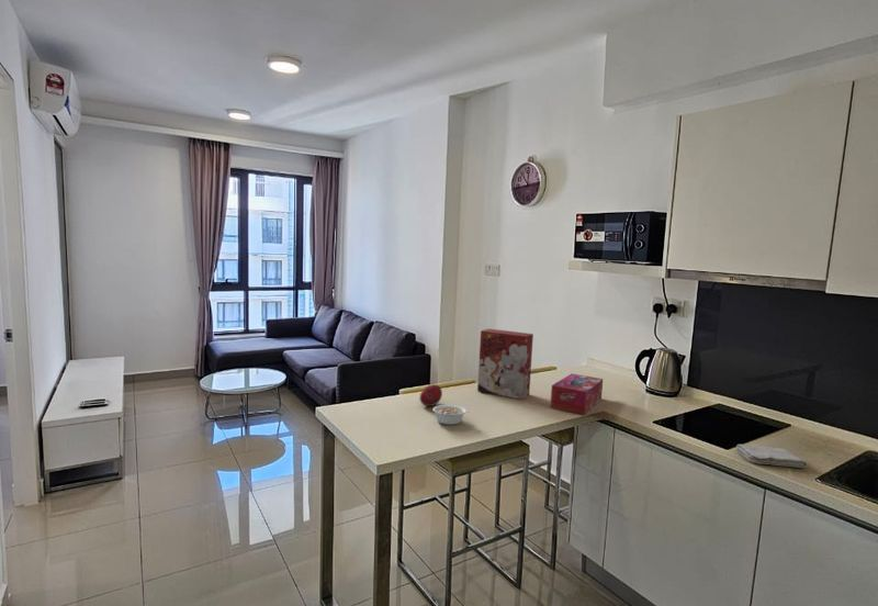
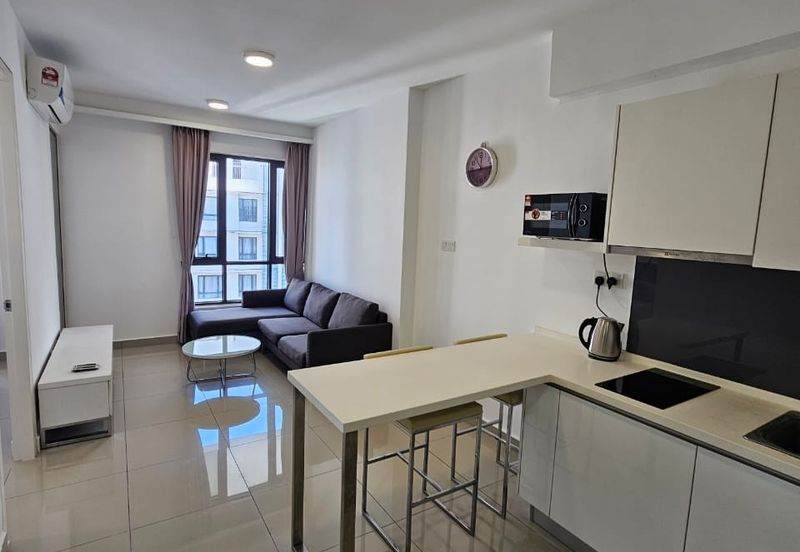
- cereal box (505, 362)
- washcloth (768, 454)
- legume (450, 414)
- fruit (430, 394)
- tissue box (577, 392)
